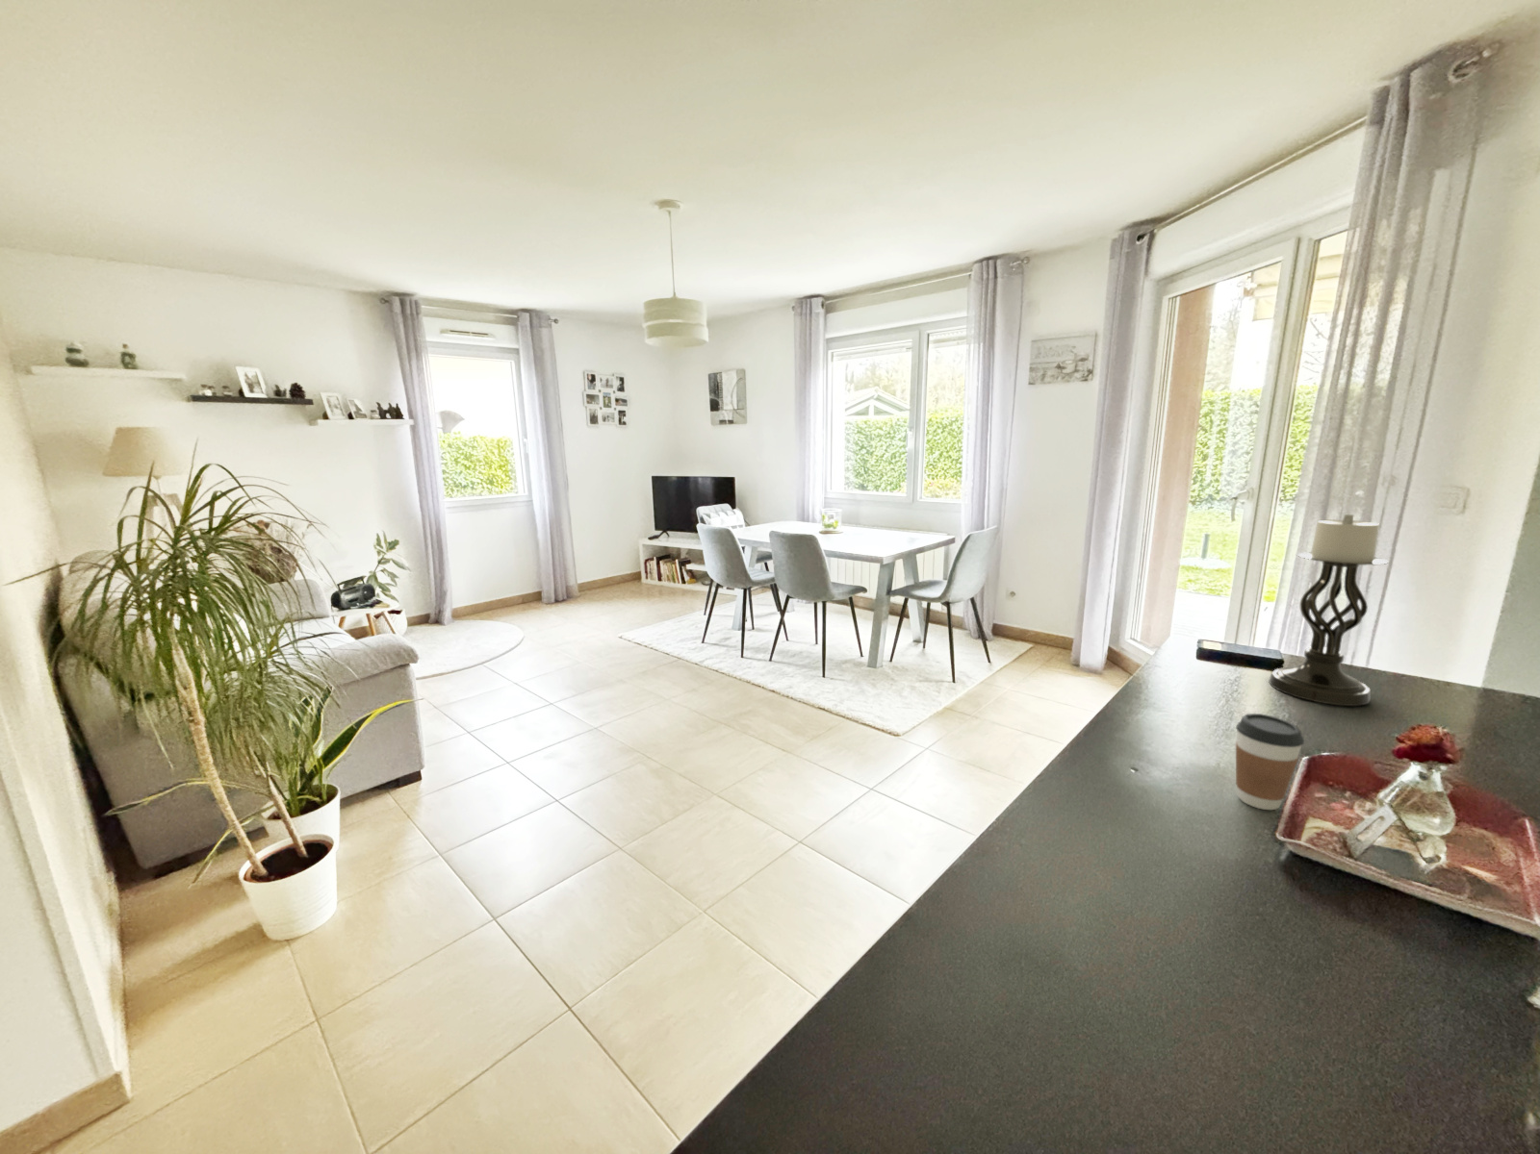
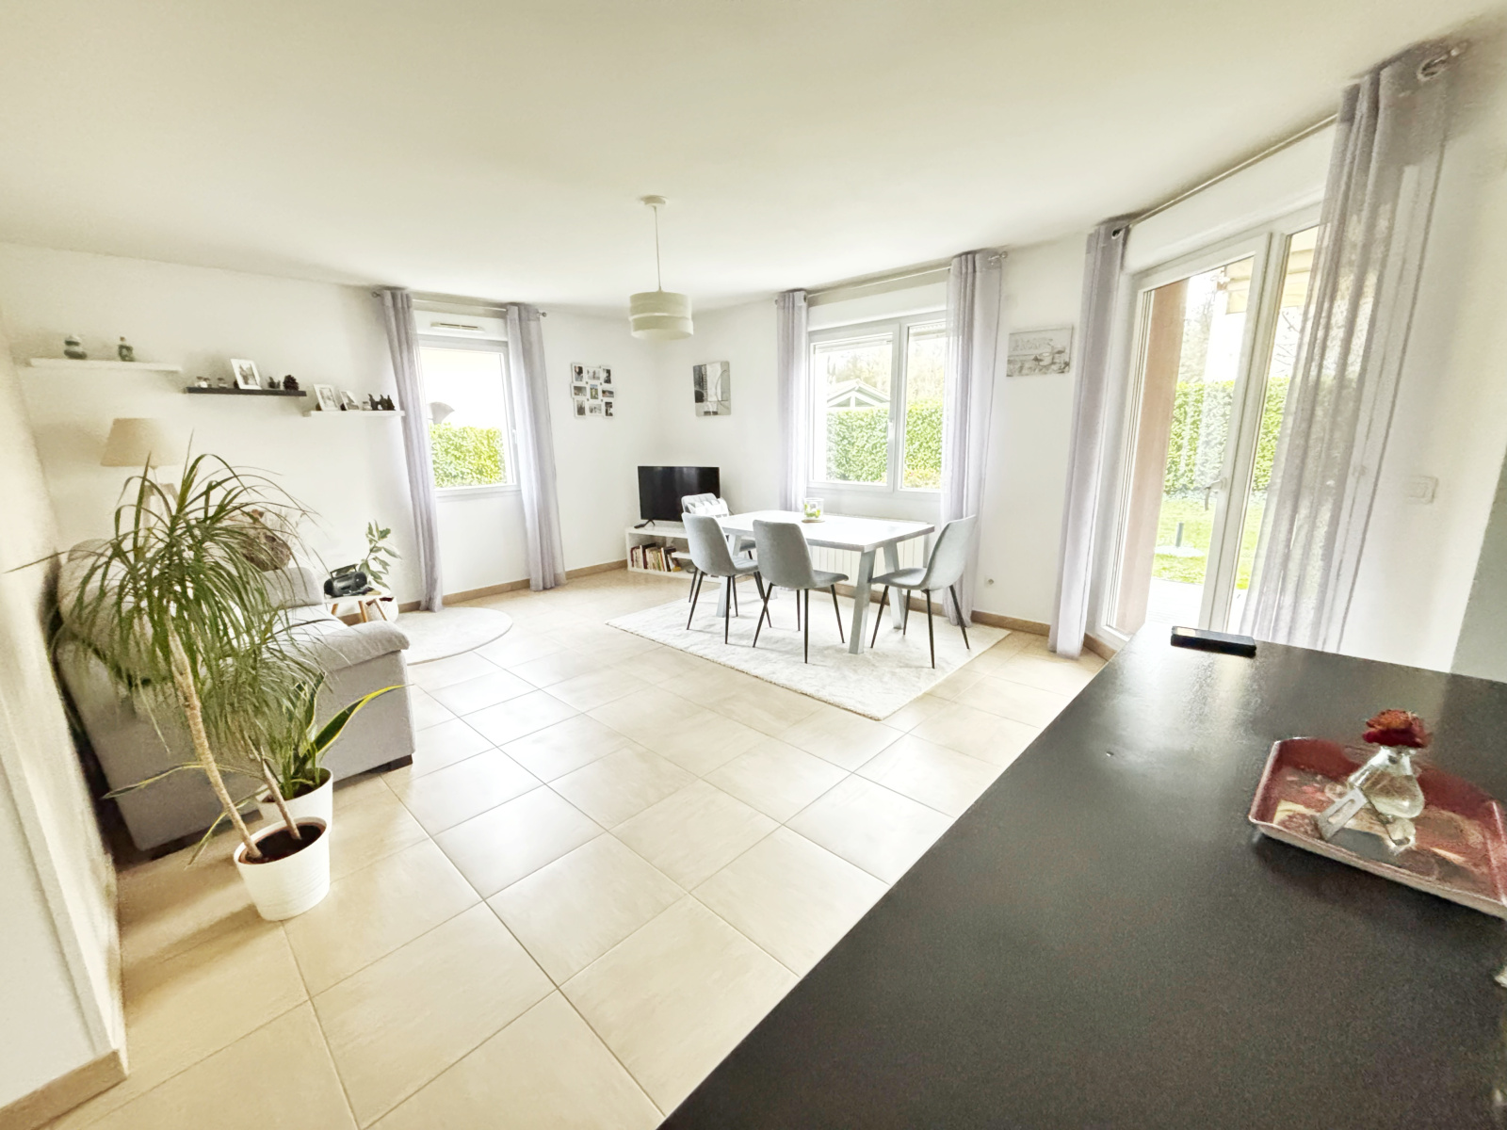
- coffee cup (1264, 762)
- candle holder (1333, 605)
